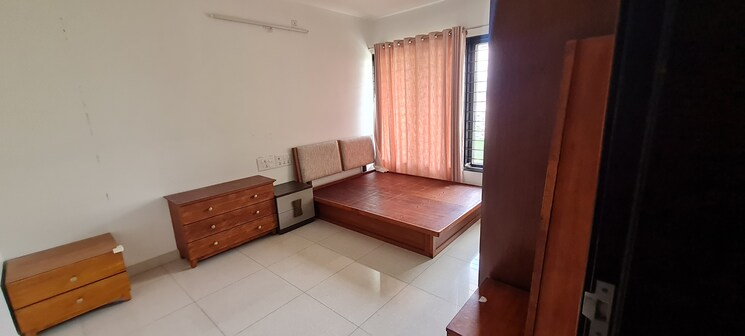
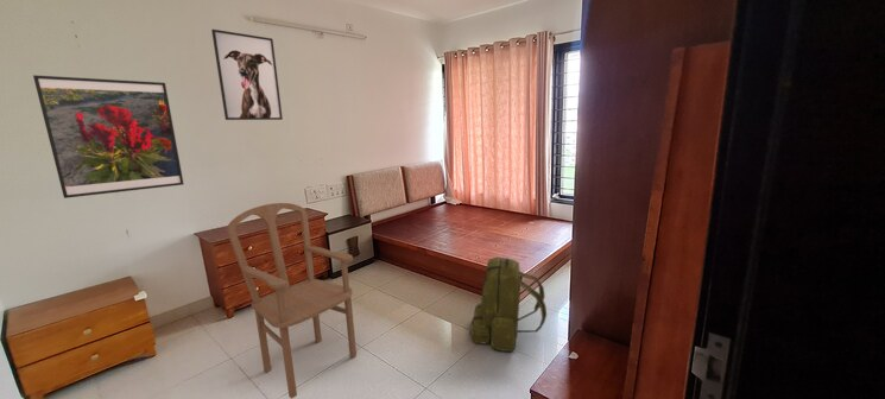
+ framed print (118, 137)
+ armchair (297, 289)
+ backpack (507, 296)
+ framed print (249, 77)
